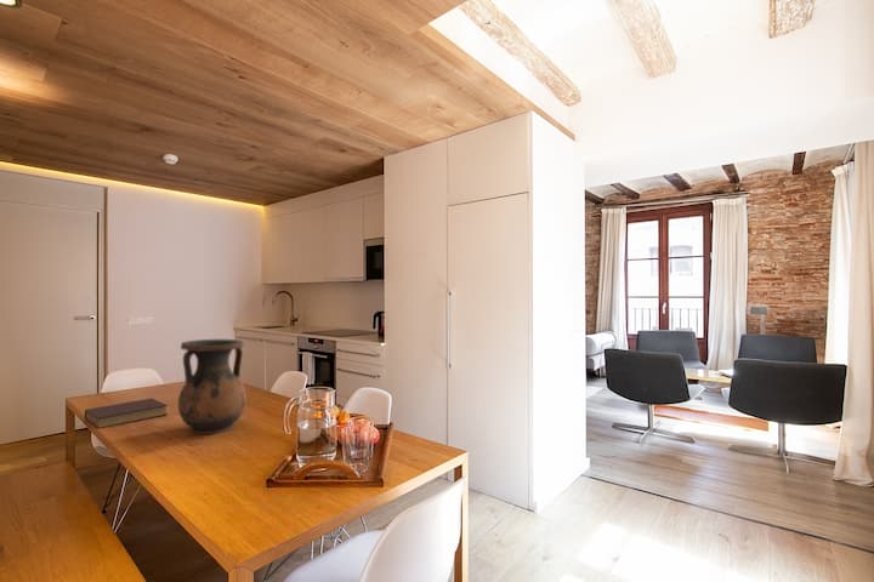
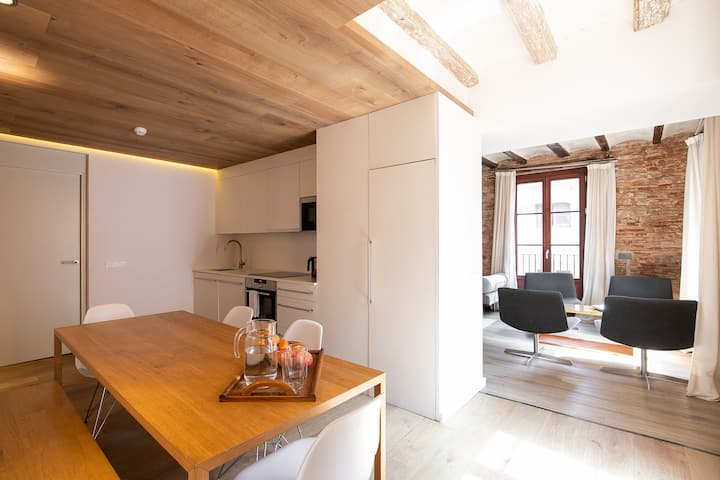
- book (126, 411)
- vase (212, 384)
